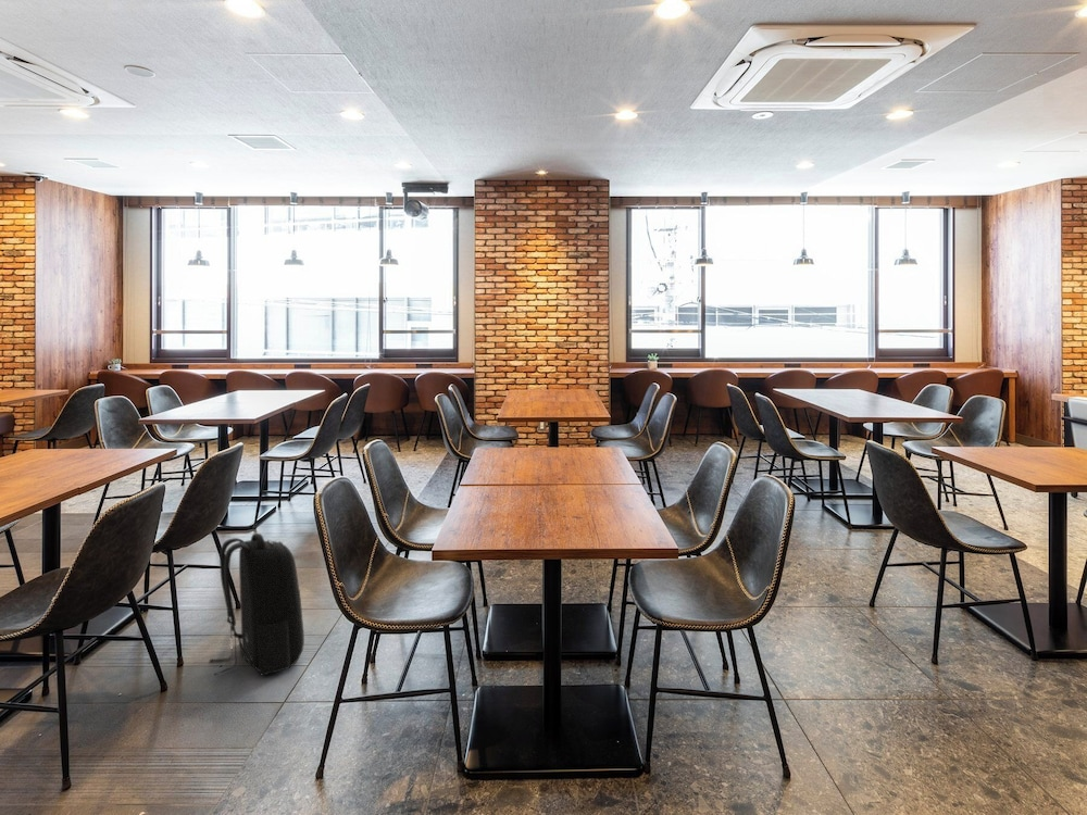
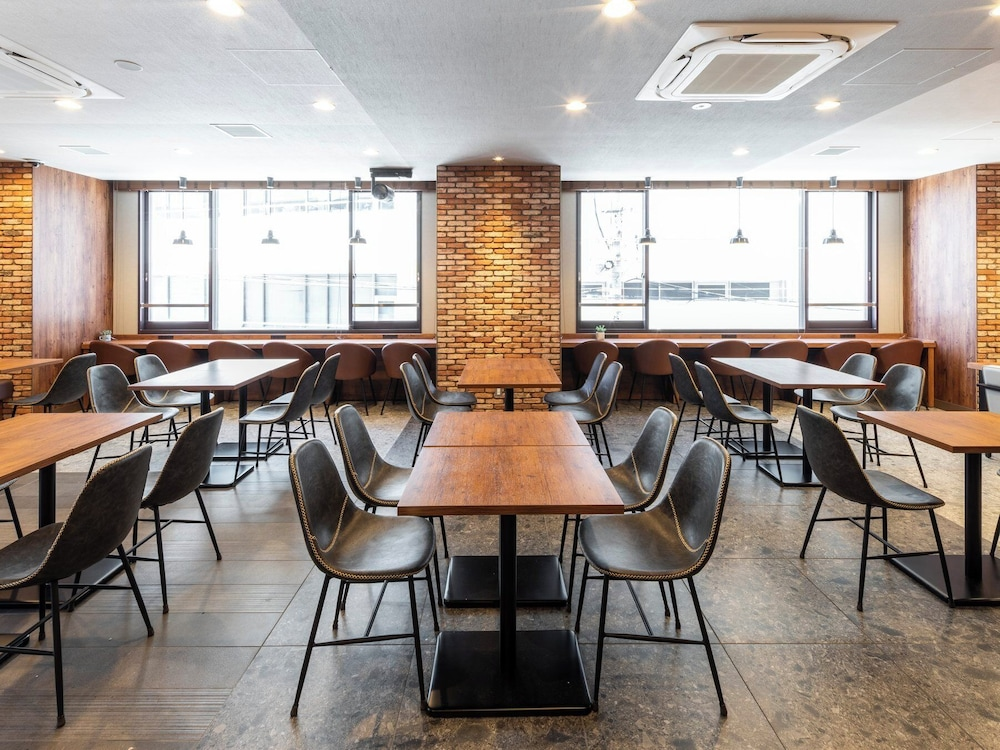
- backpack (257, 597)
